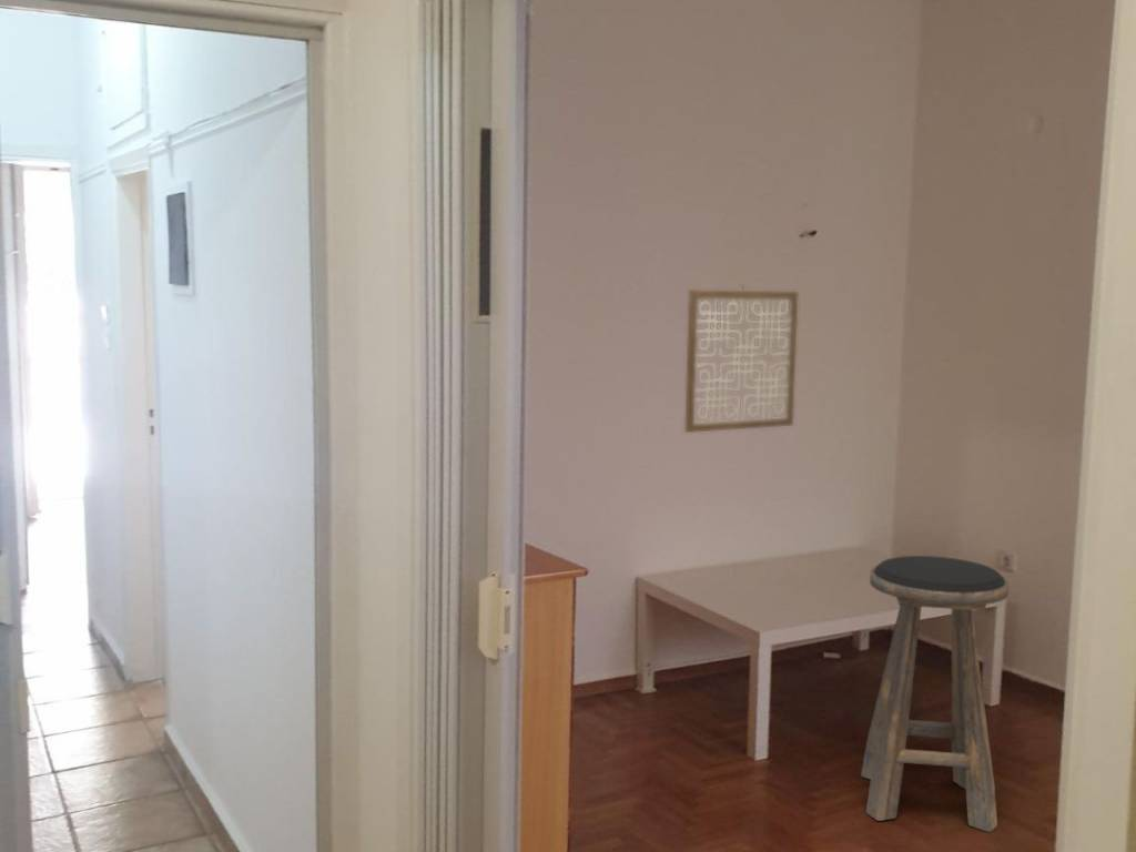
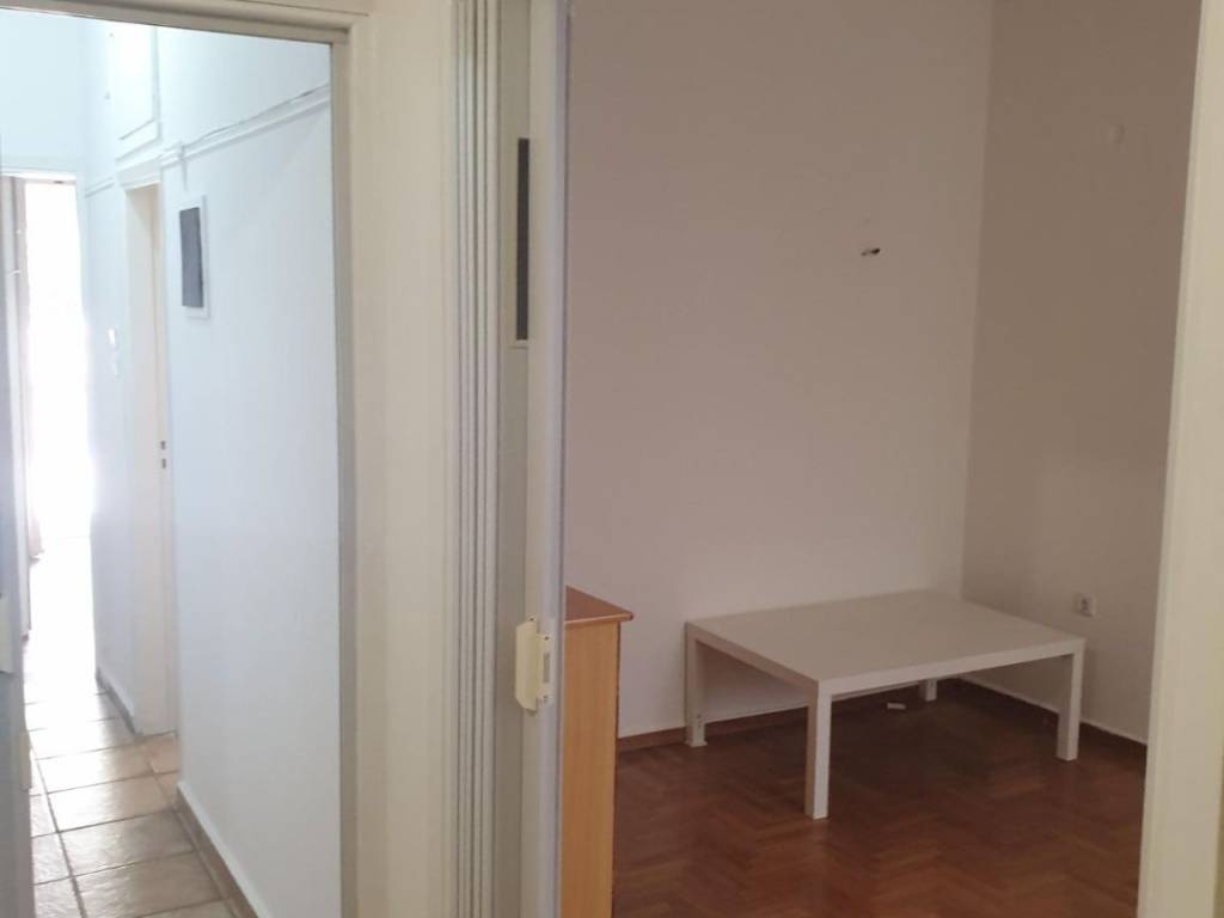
- wall art (742, 356)
- stool (912, 684)
